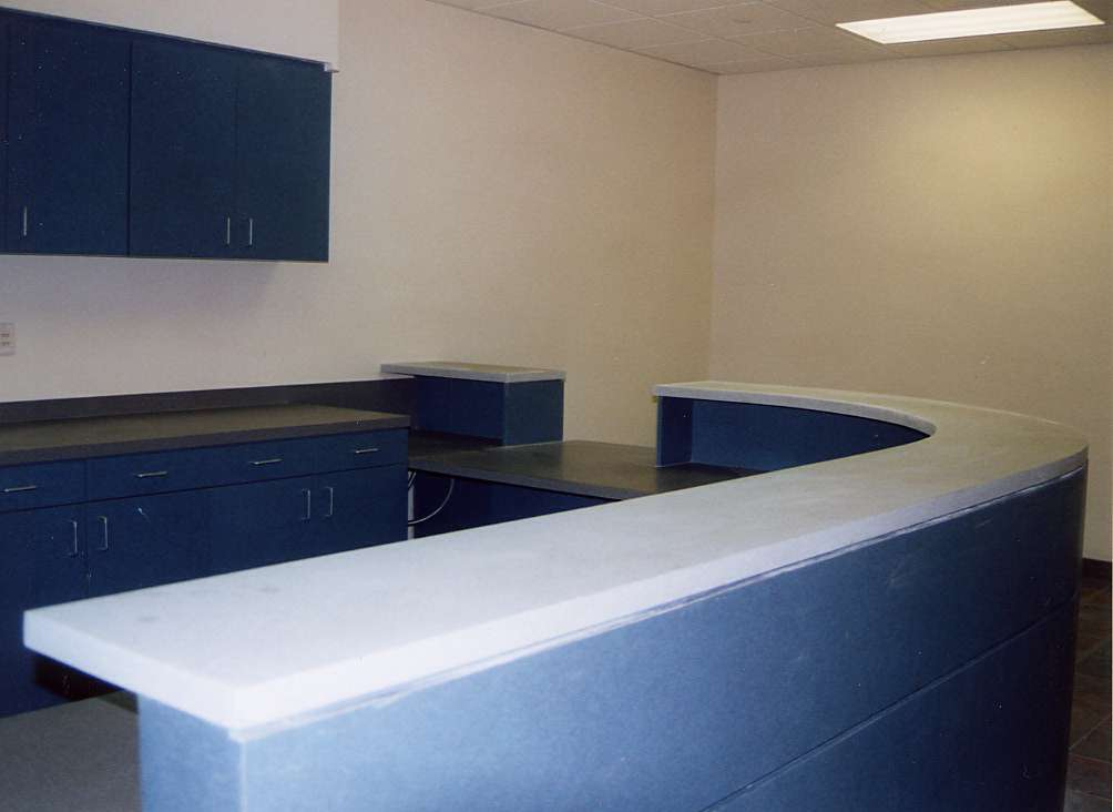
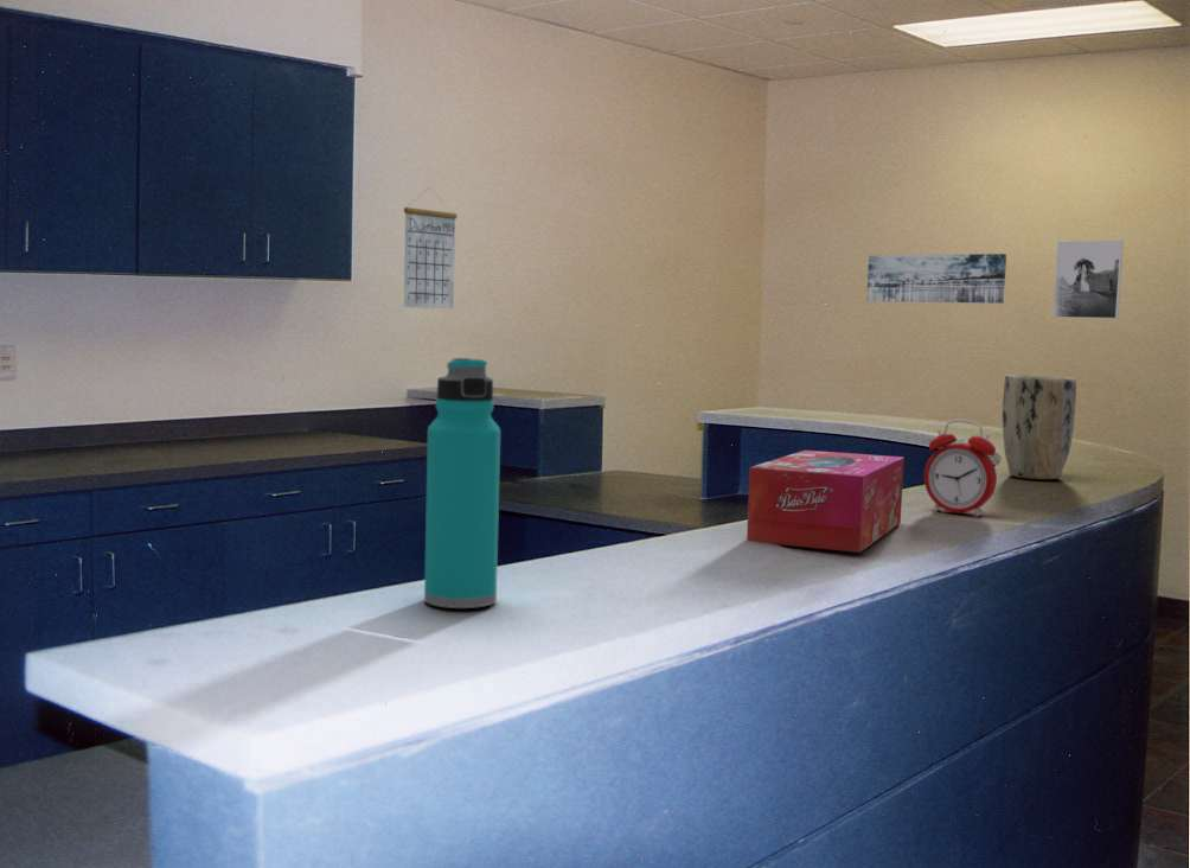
+ calendar (430, 248)
+ tissue box (828, 497)
+ water bottle (462, 480)
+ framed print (1087, 279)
+ plant pot (1037, 426)
+ alarm clock (960, 466)
+ wall art (934, 277)
